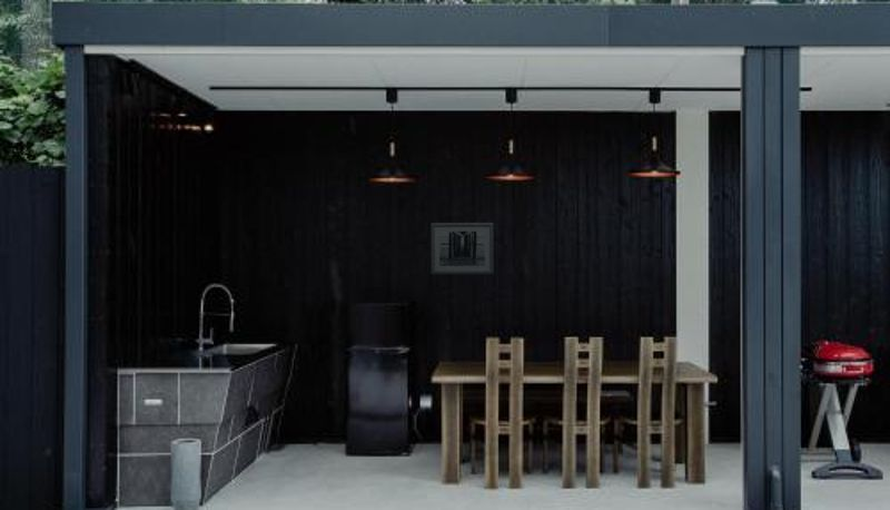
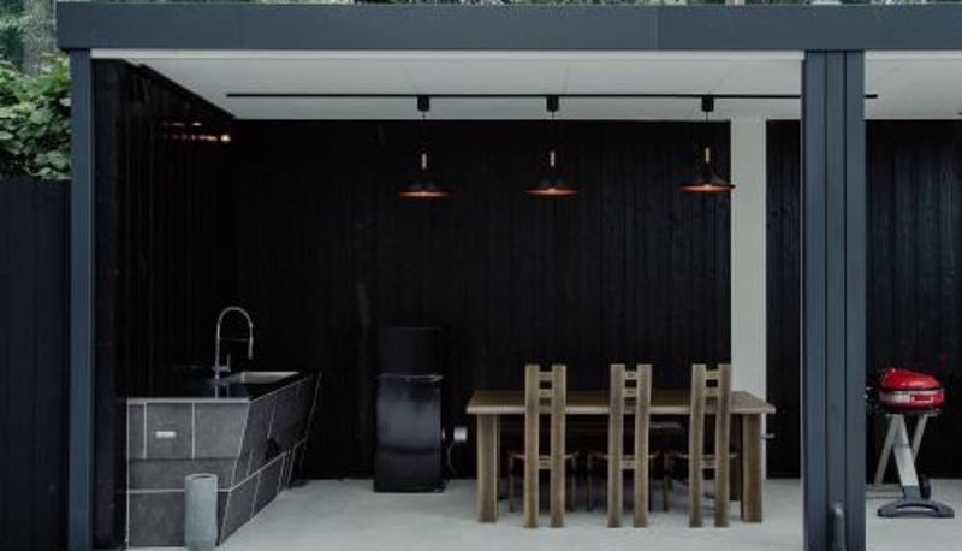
- wall art (462, 248)
